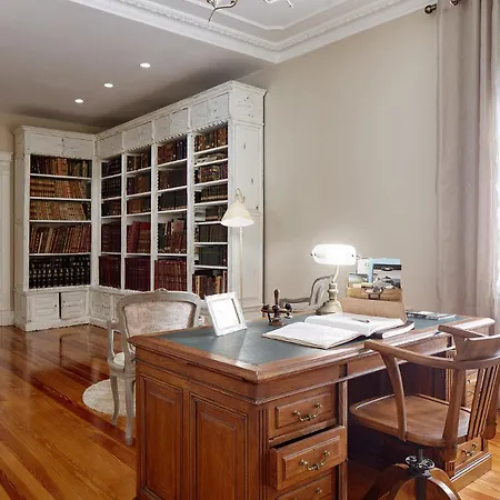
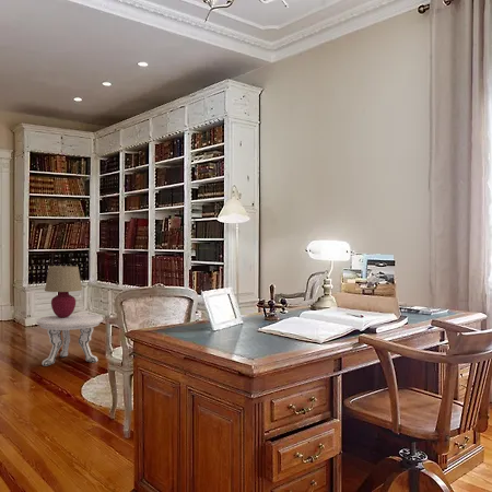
+ side table (69, 339)
+ table lamp (63, 291)
